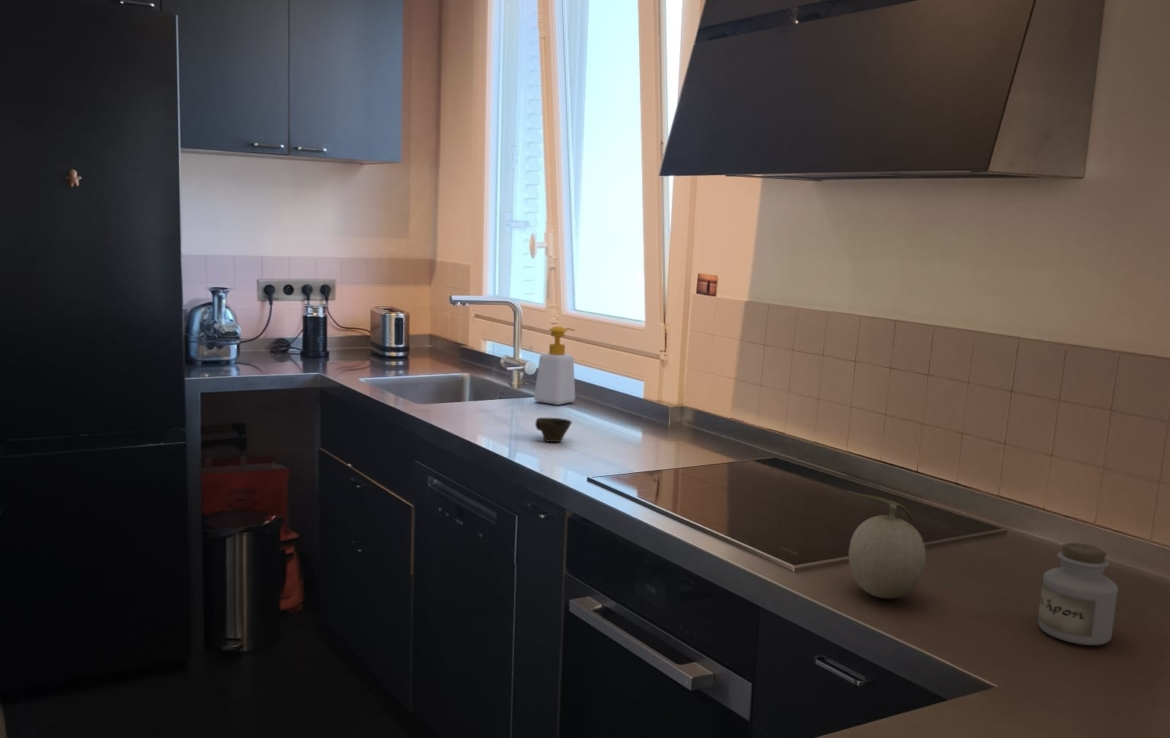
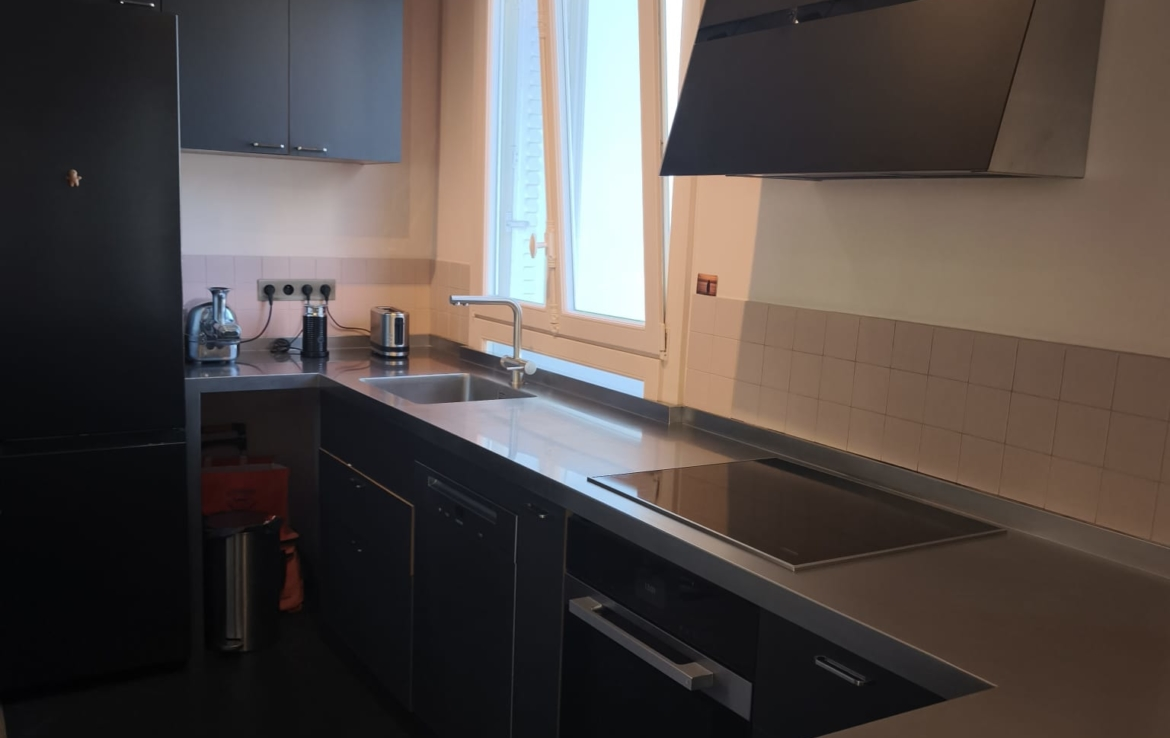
- jar (1078, 590)
- soap bottle (560, 363)
- cup (552, 429)
- fruit (889, 544)
